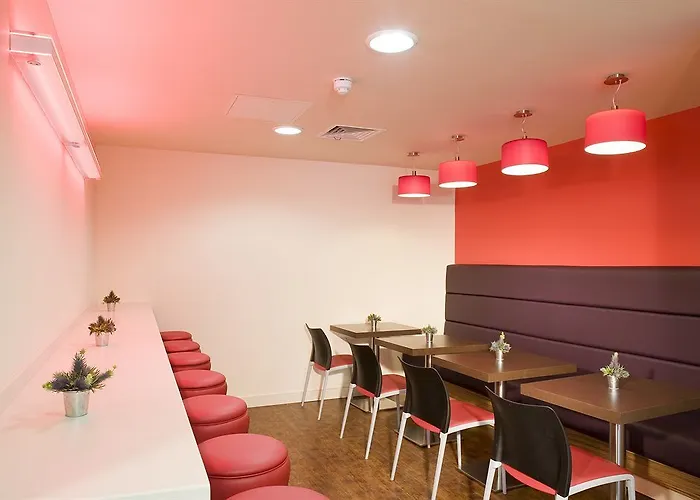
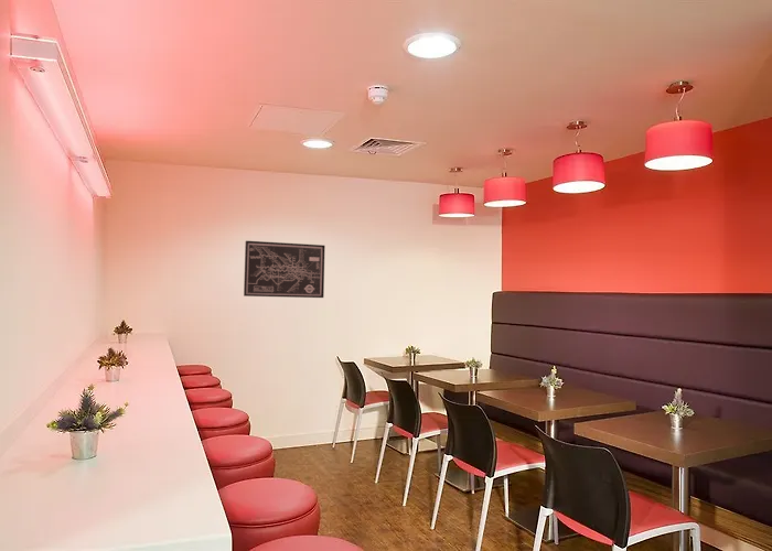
+ wall art (285, 270)
